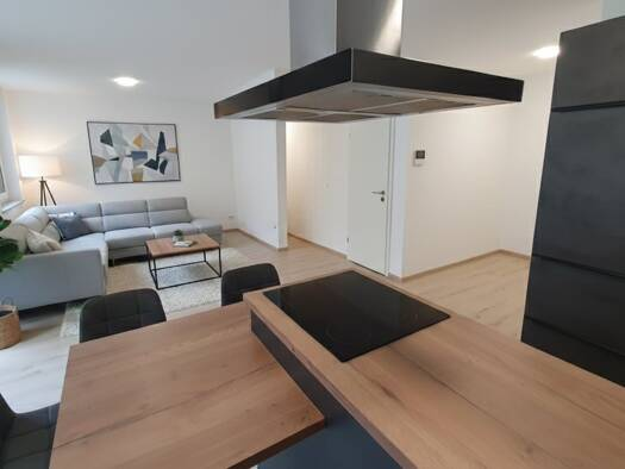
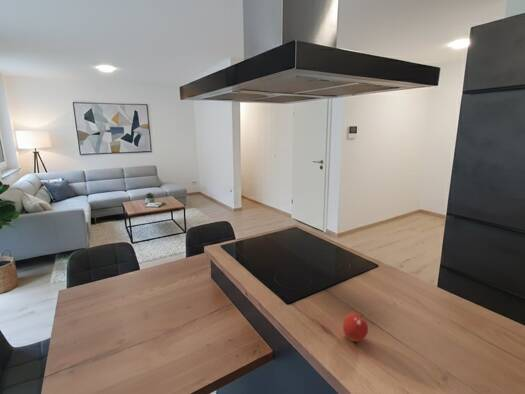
+ fruit (355, 326)
